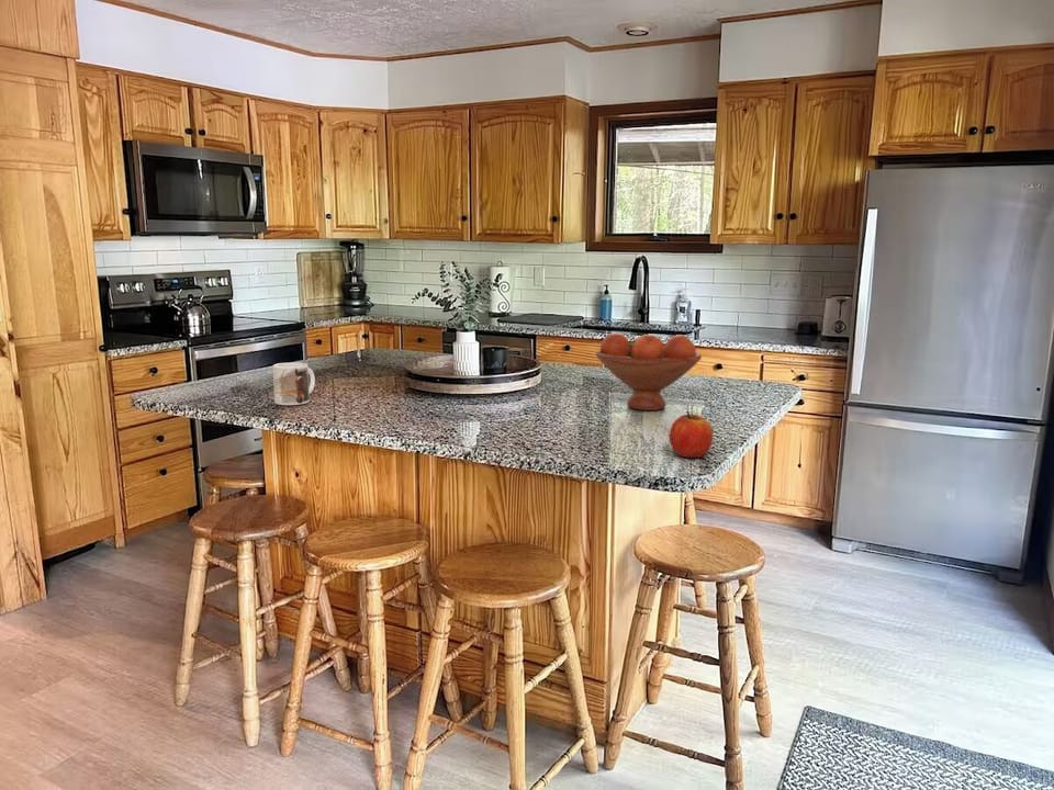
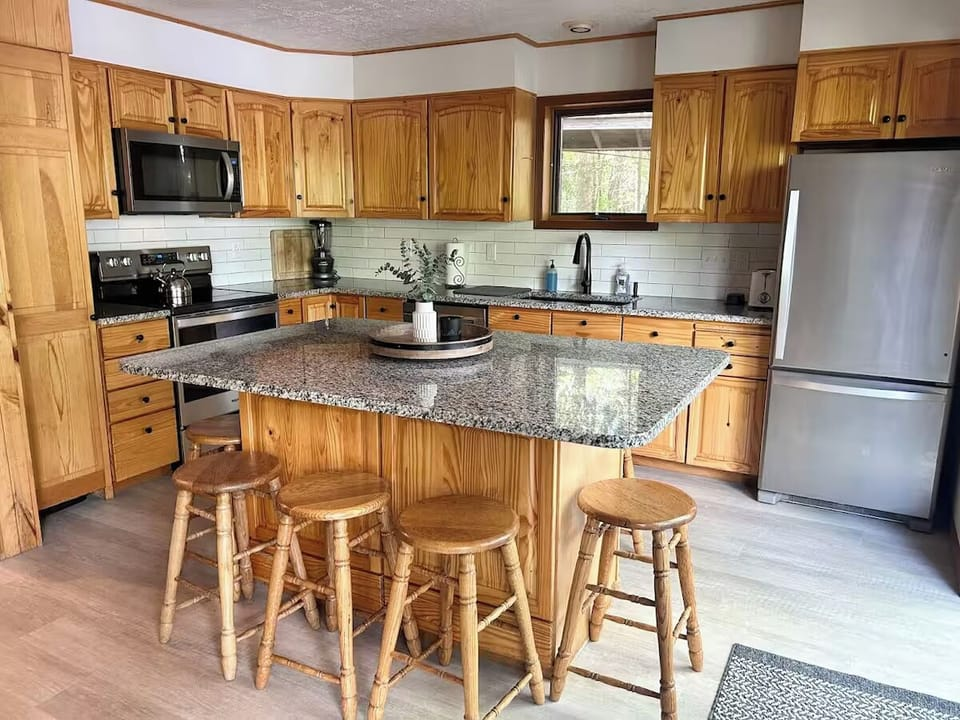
- fruit bowl (647, 369)
- mug (294, 383)
- apple (691, 433)
